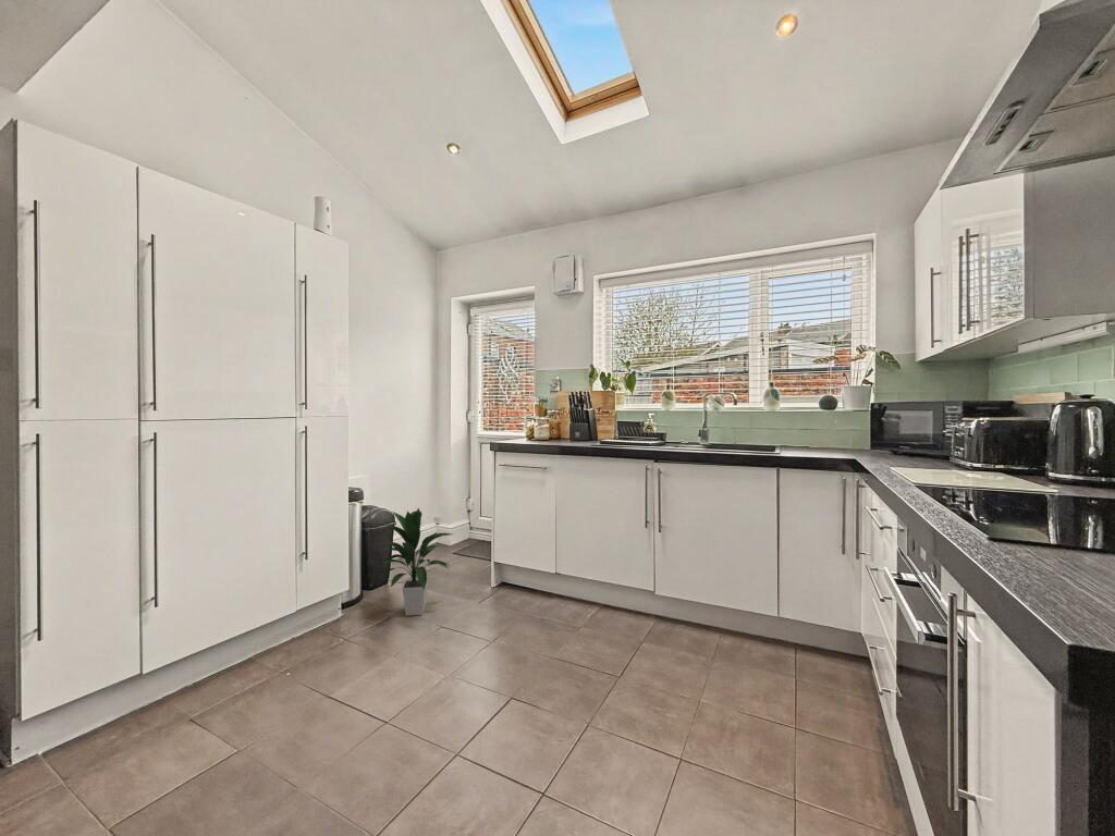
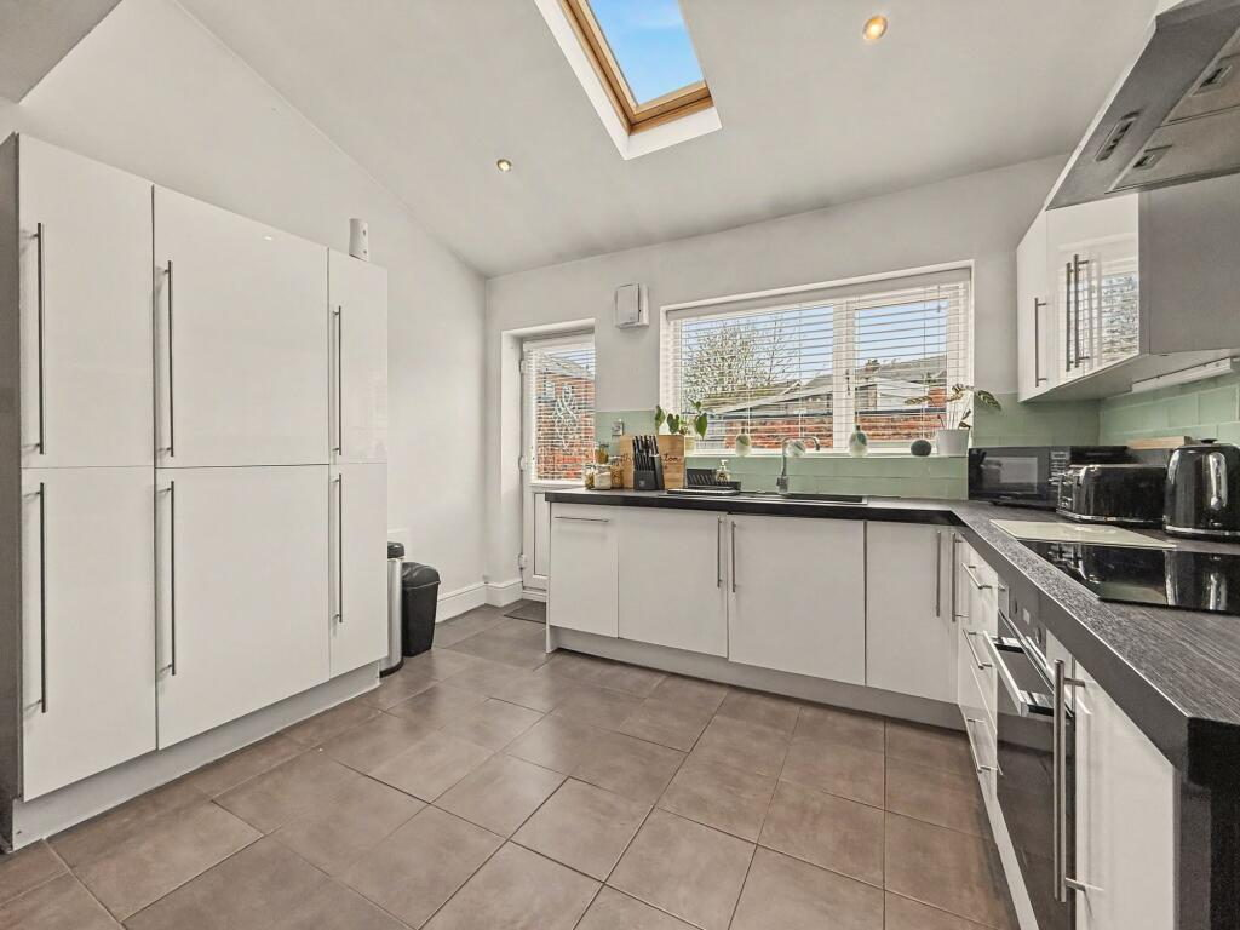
- indoor plant (412, 558)
